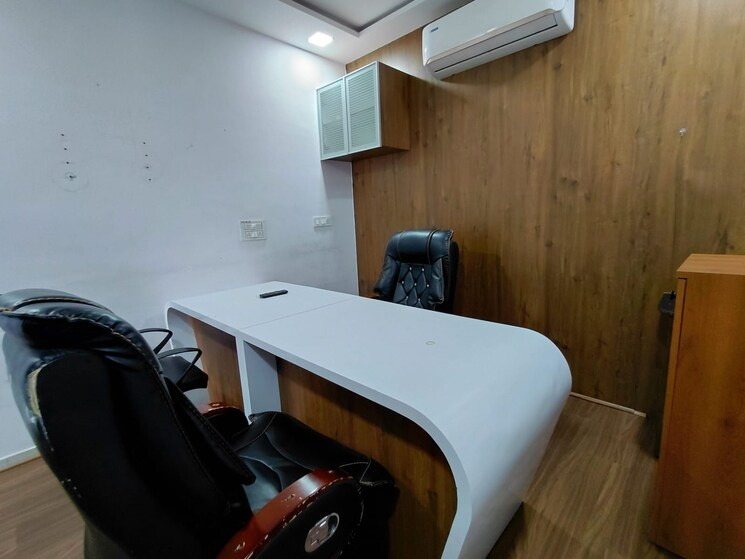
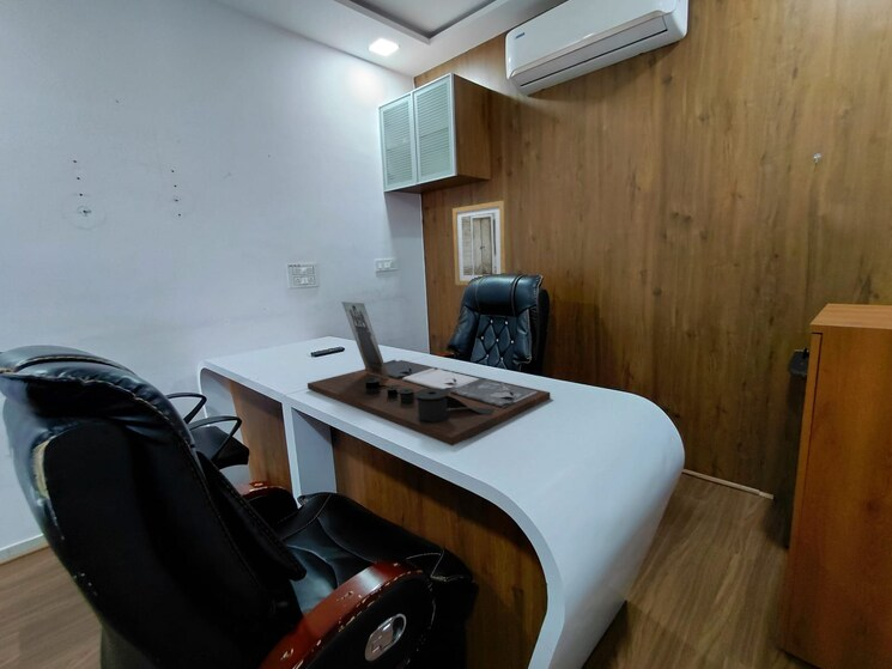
+ wall art (478, 245)
+ desk organizer (414, 363)
